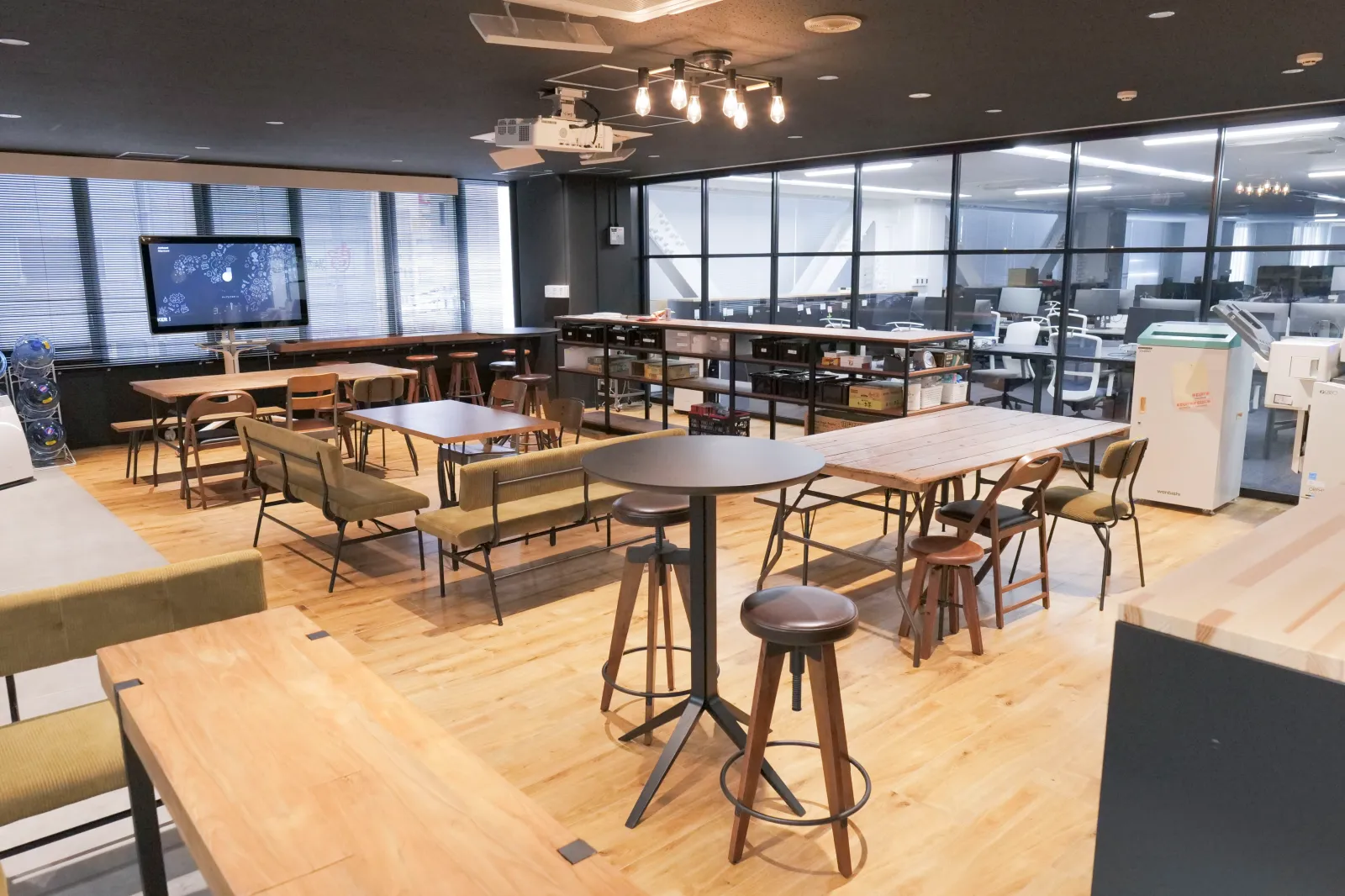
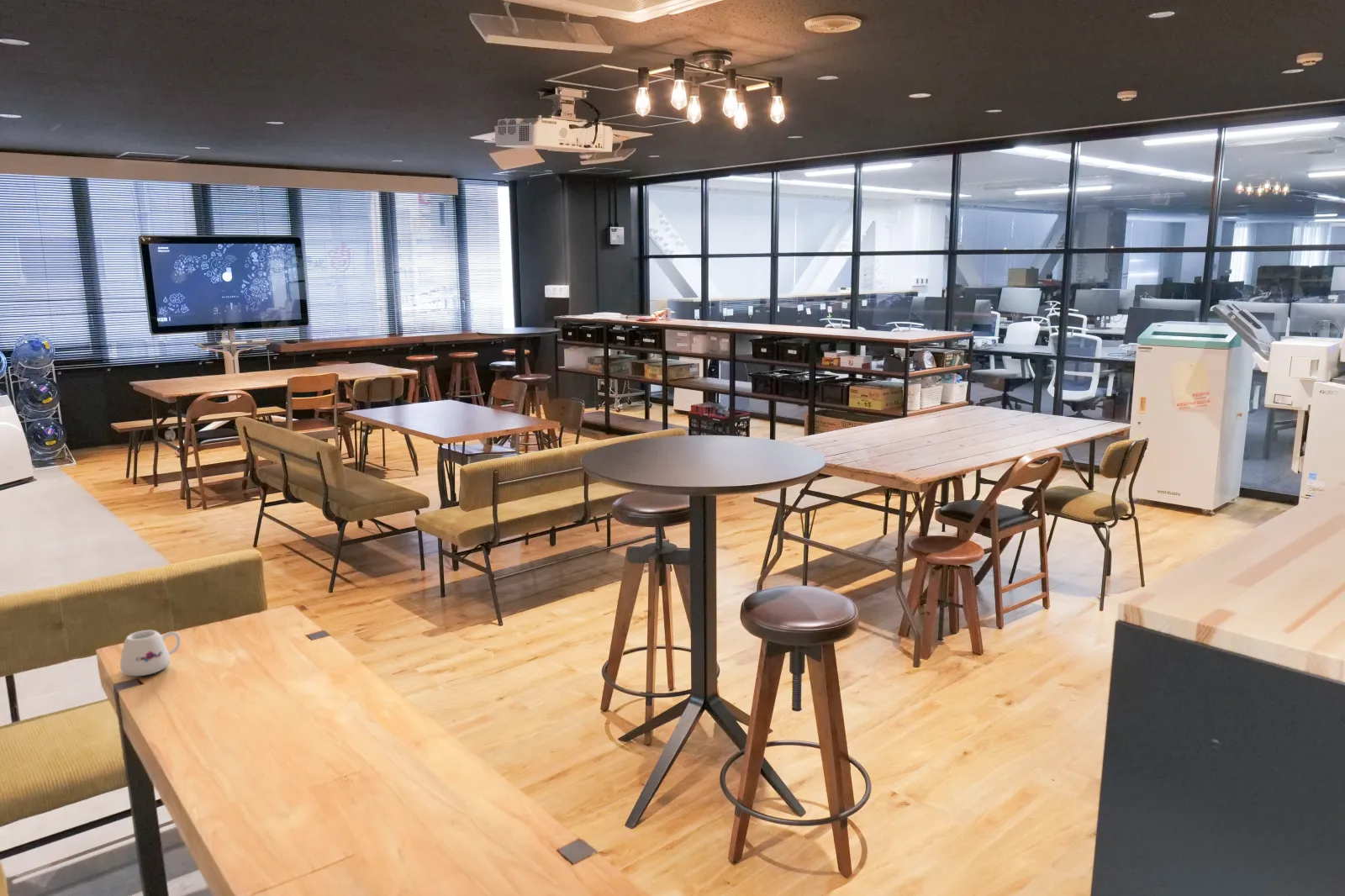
+ mug (151, 650)
